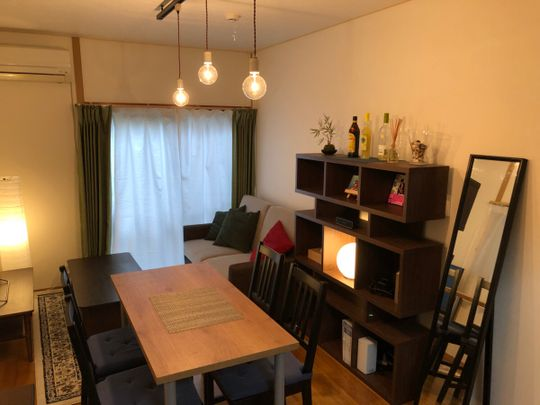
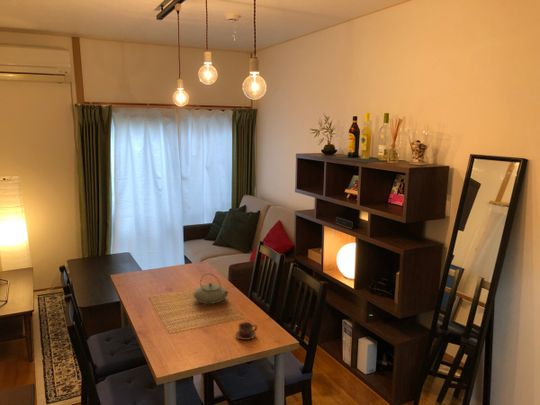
+ cup (246, 330)
+ teapot (212, 287)
